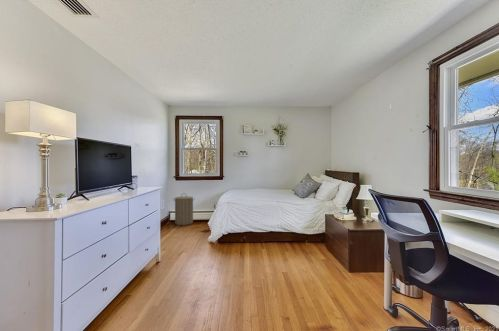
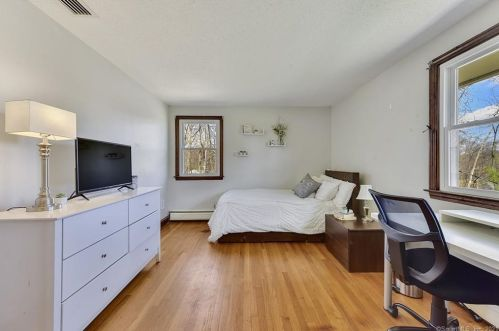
- laundry hamper (184, 208)
